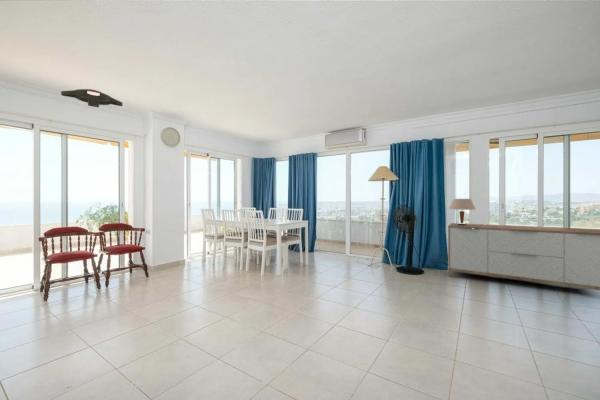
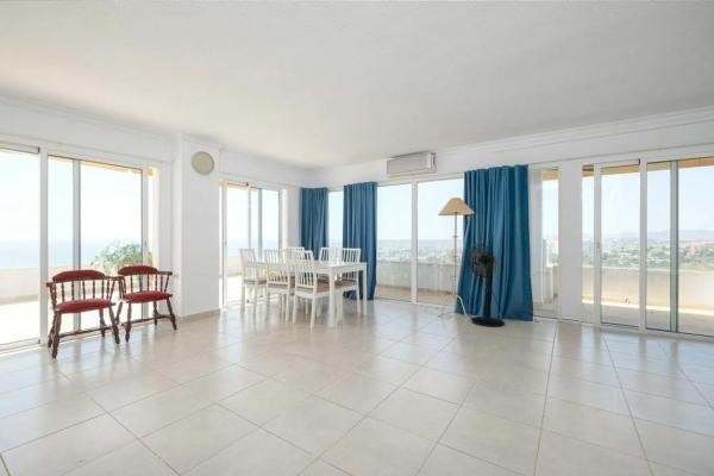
- table lamp (462, 212)
- ceiling light (93, 95)
- sideboard (520, 254)
